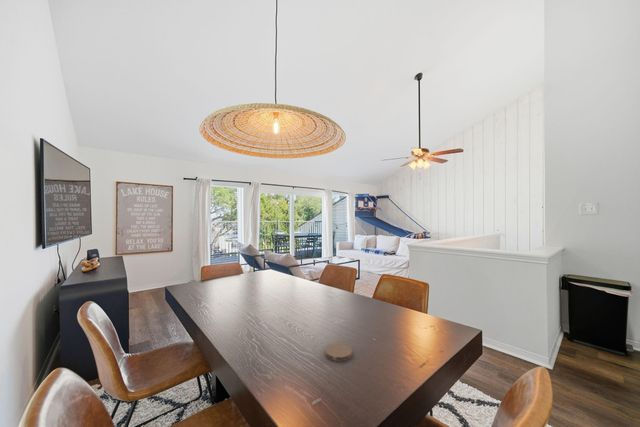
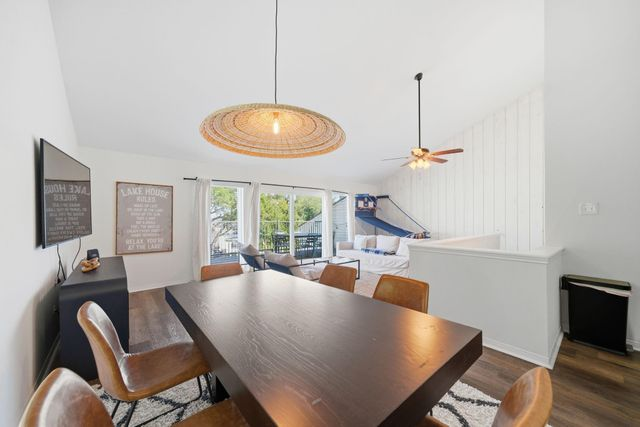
- coaster (338, 351)
